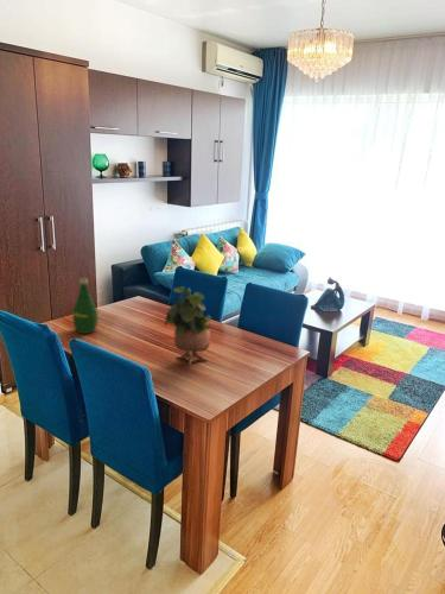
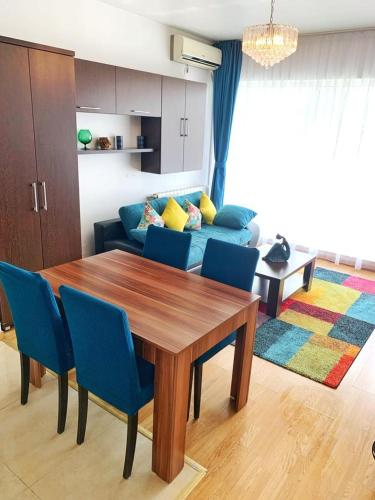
- bottle (84, 304)
- potted plant (187, 323)
